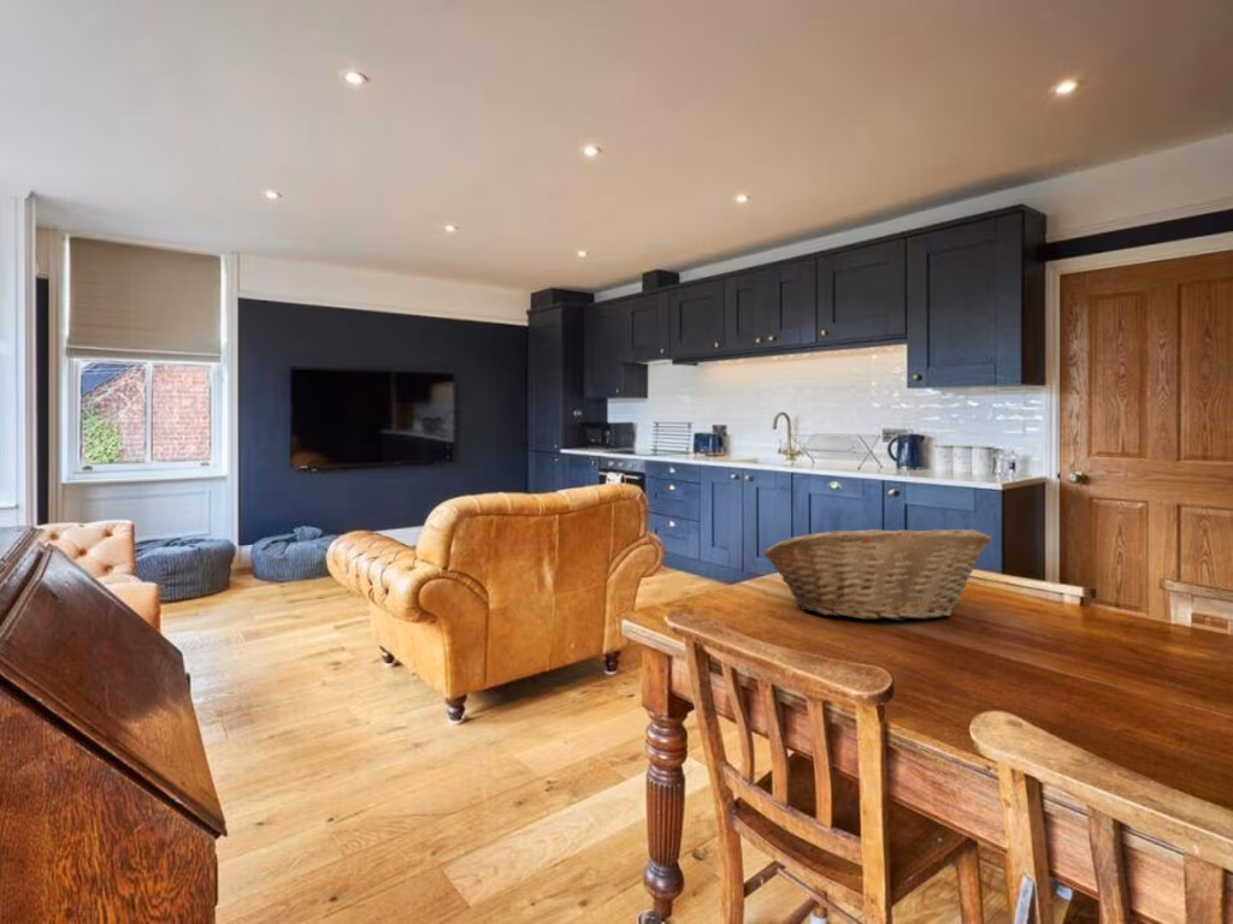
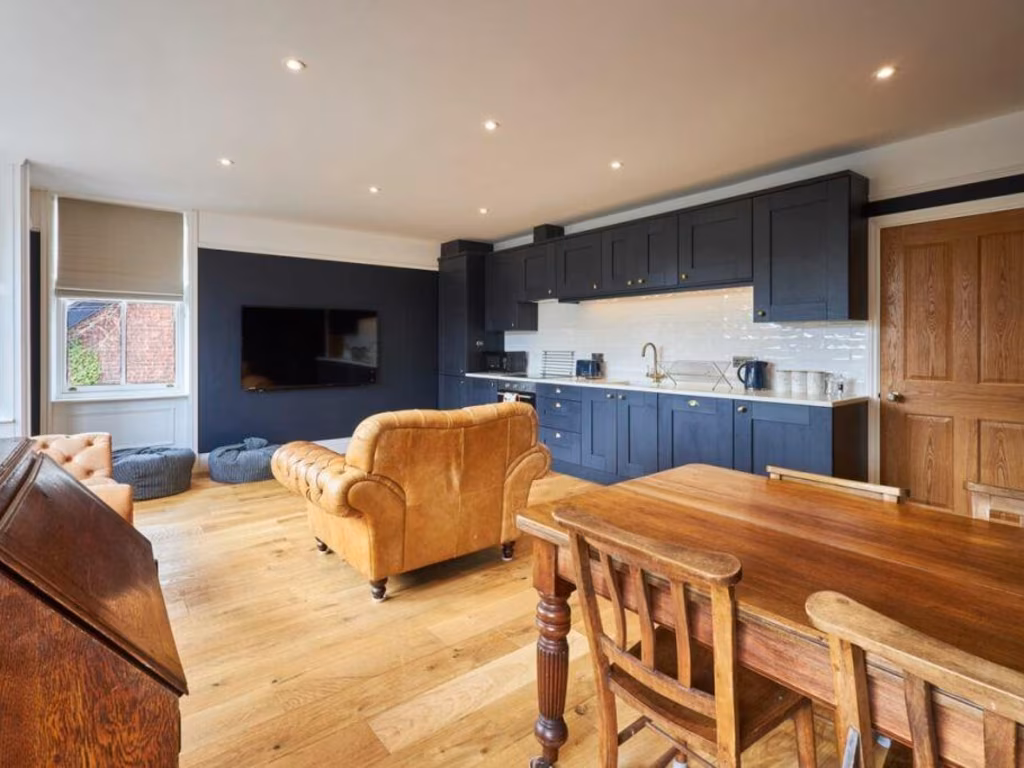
- fruit basket (873, 564)
